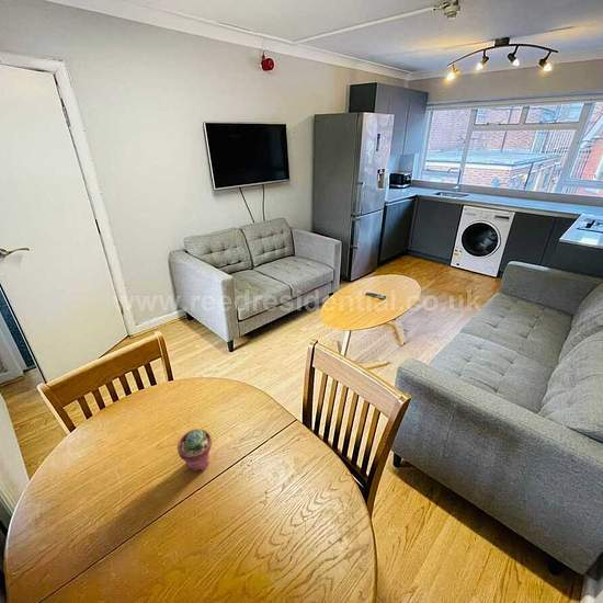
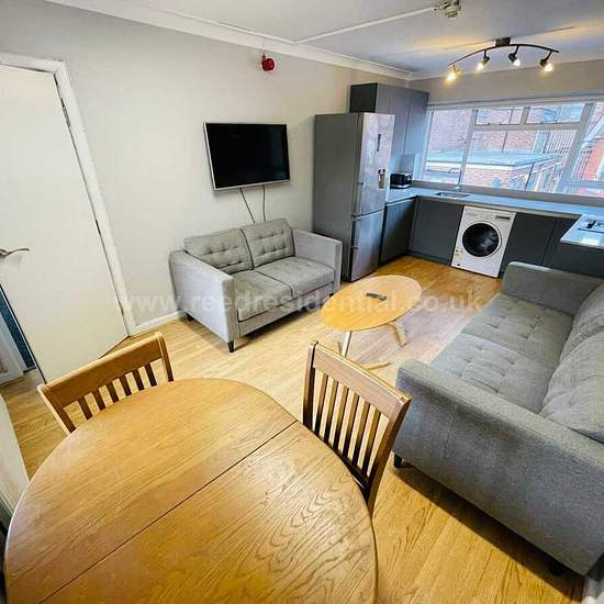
- potted succulent (195, 447)
